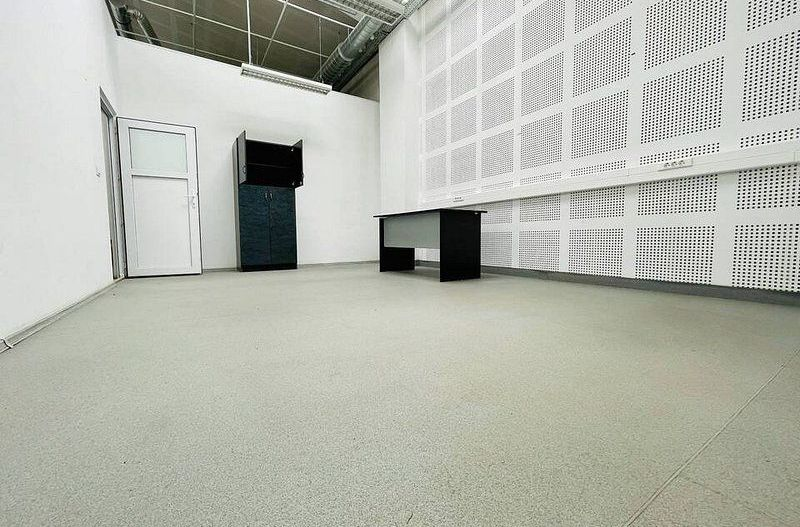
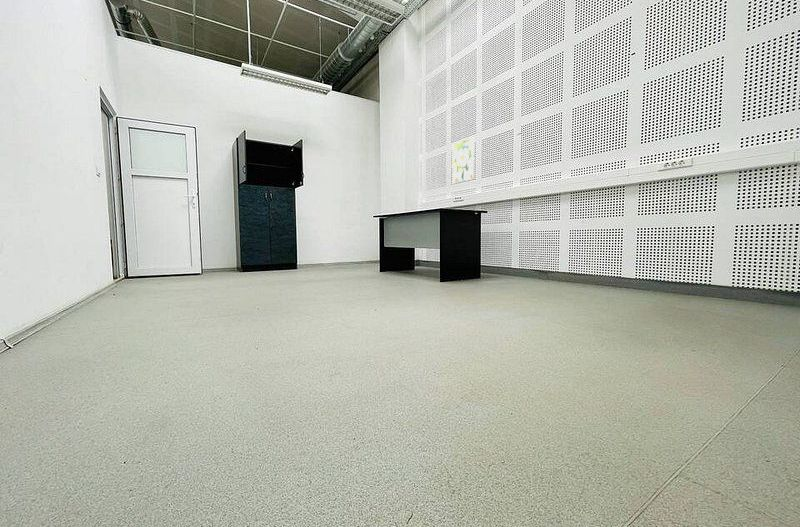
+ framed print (462, 161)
